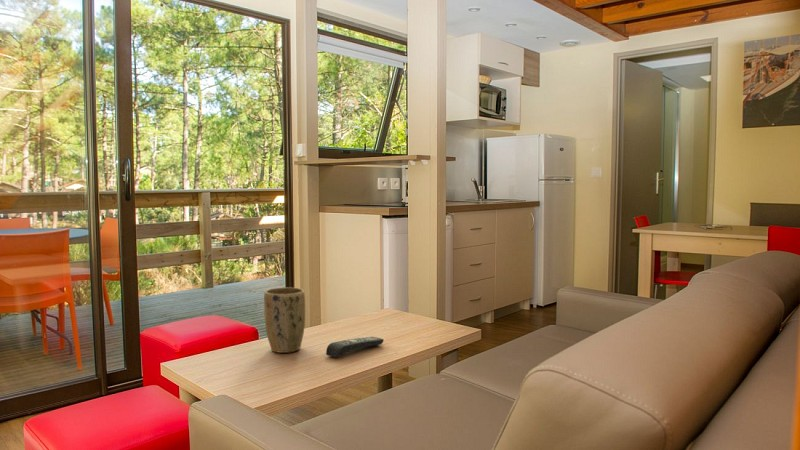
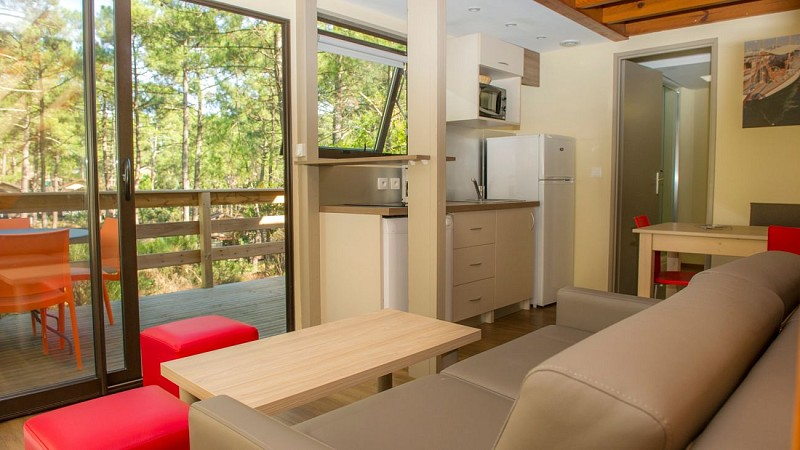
- plant pot (285, 319)
- remote control (355, 344)
